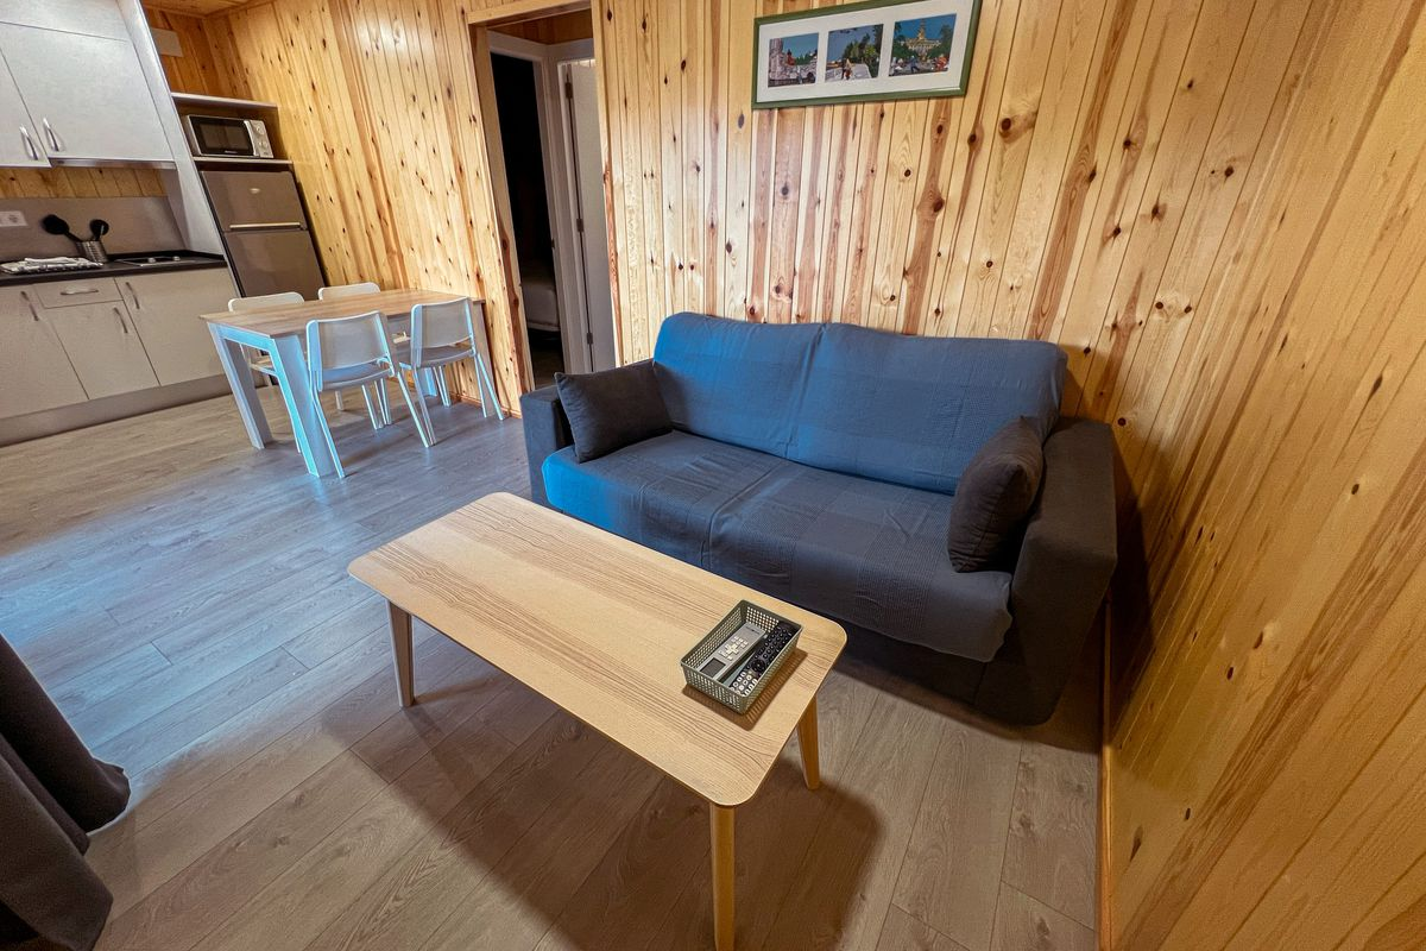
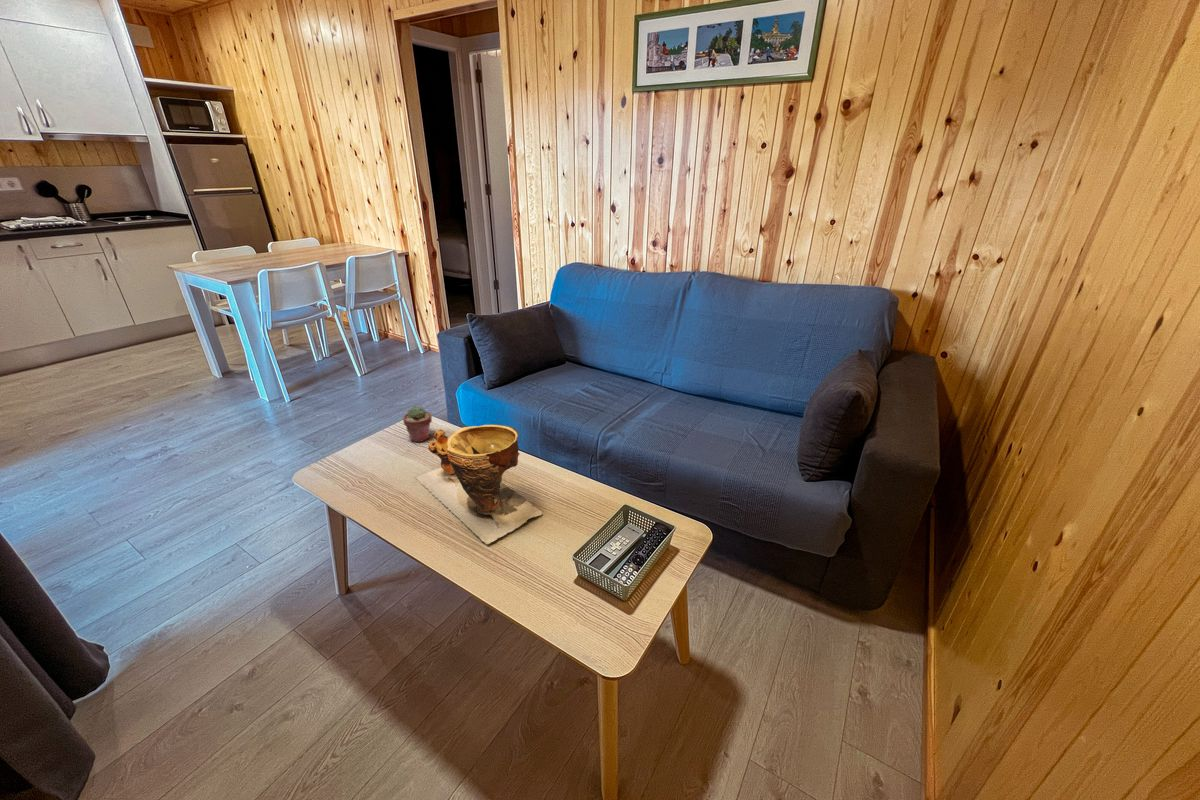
+ potted succulent (417, 422)
+ clay pot (469, 460)
